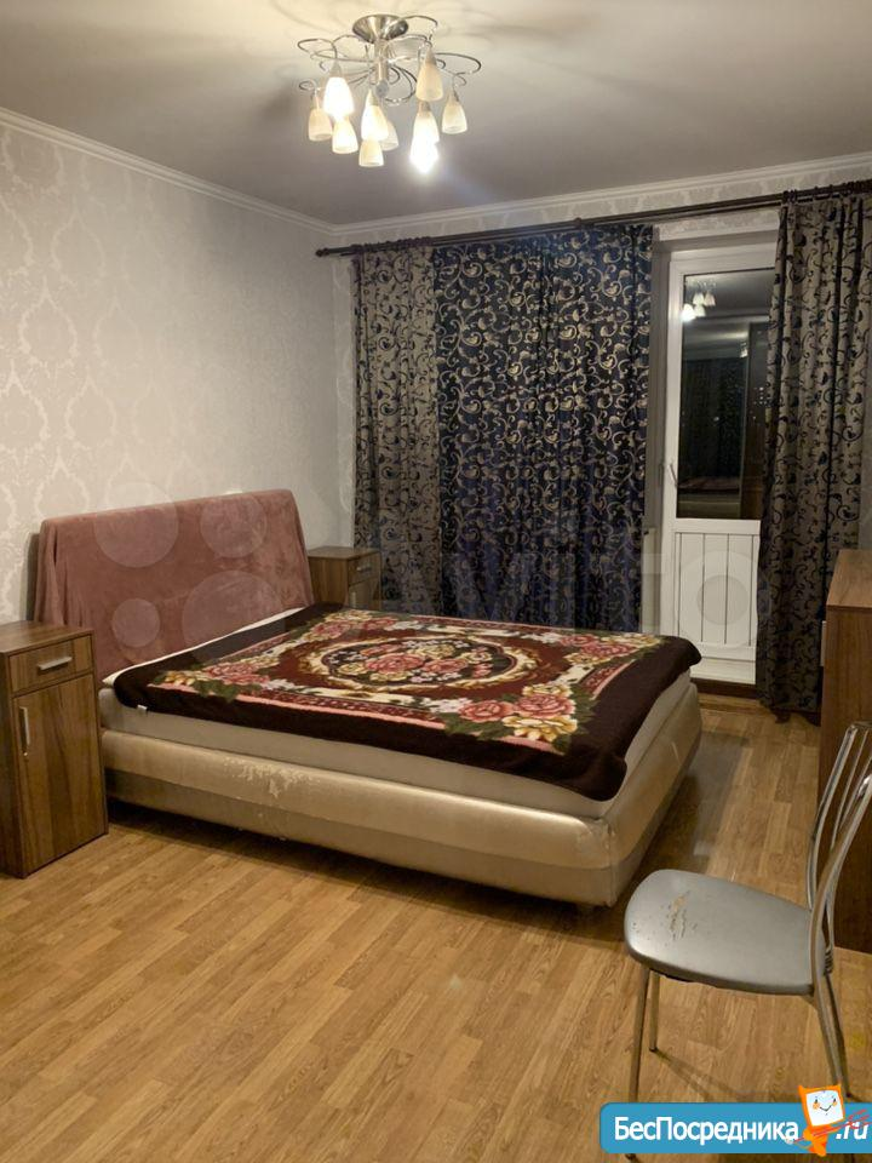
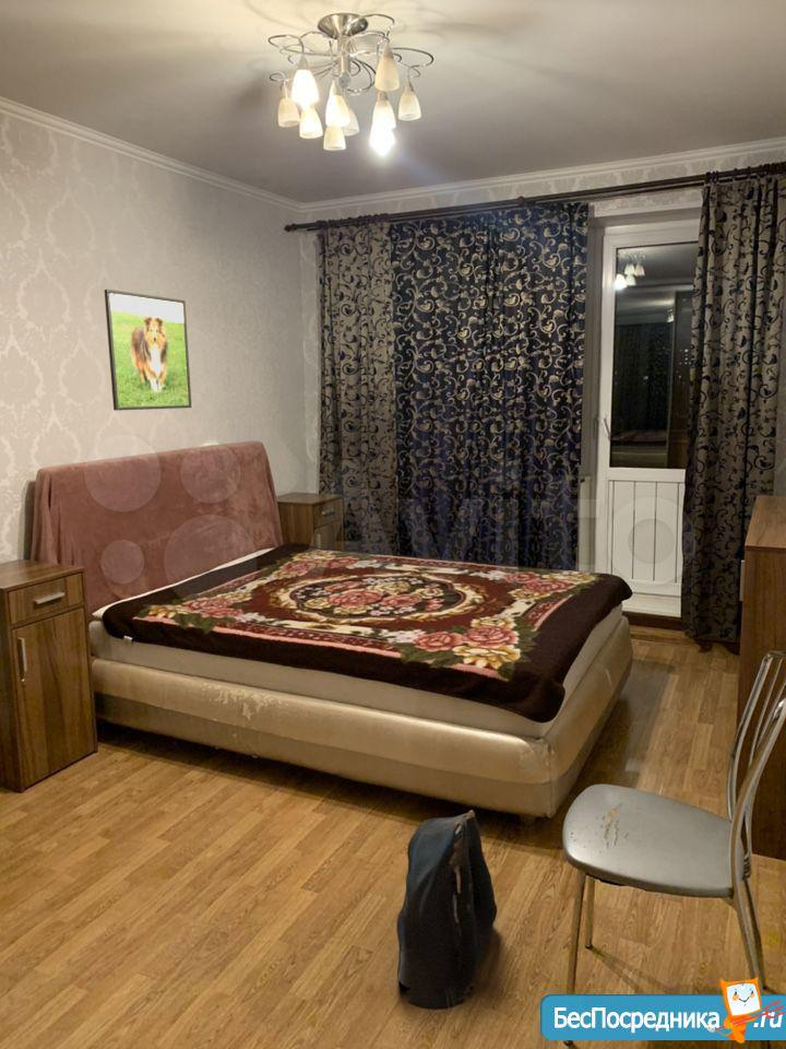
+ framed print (151, 352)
+ backpack (448, 887)
